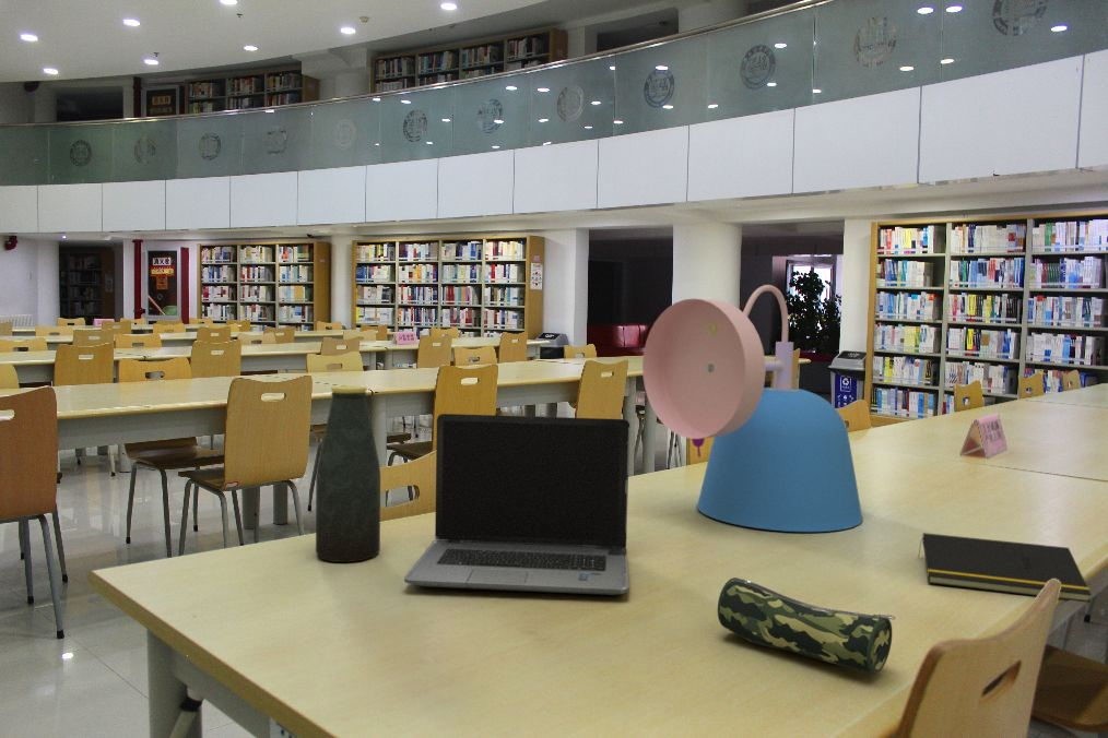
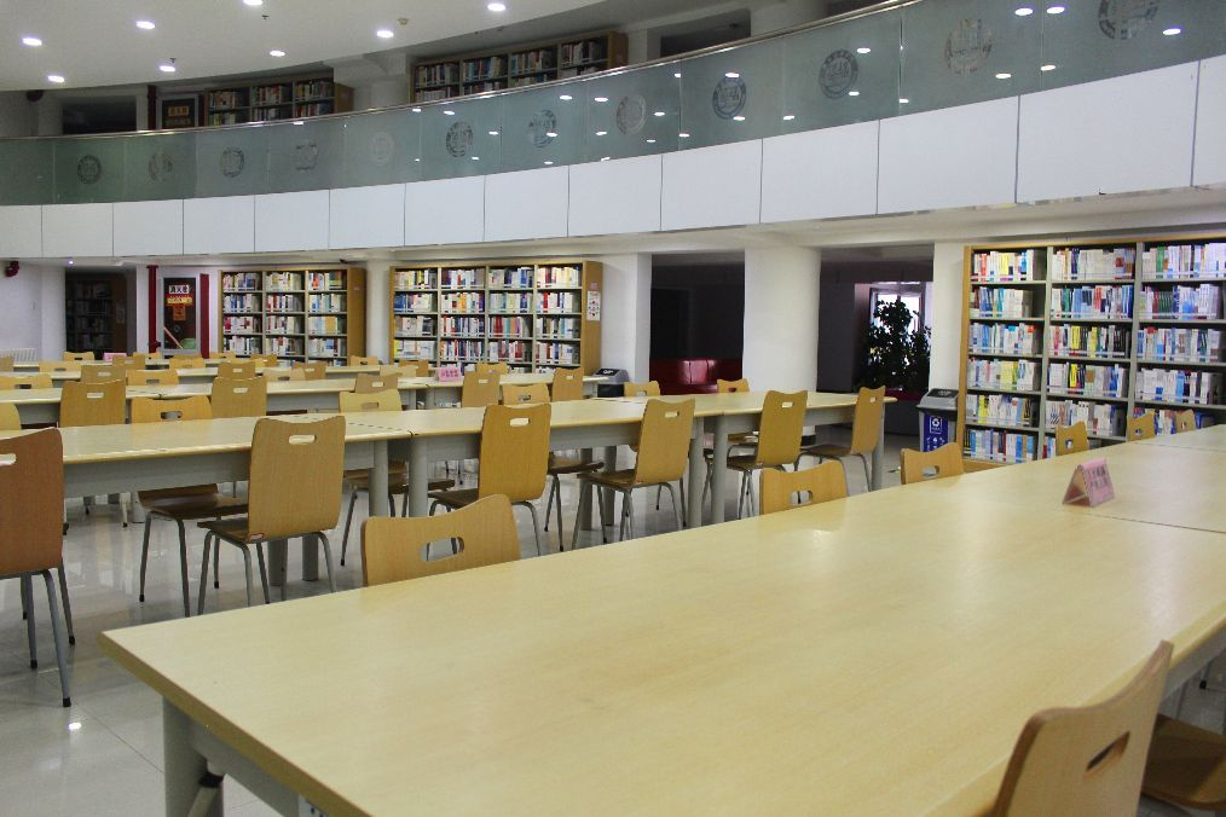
- laptop computer (523, 499)
- desk lamp (765, 401)
- notepad (1000, 564)
- bottle (347, 471)
- pencil case (804, 626)
